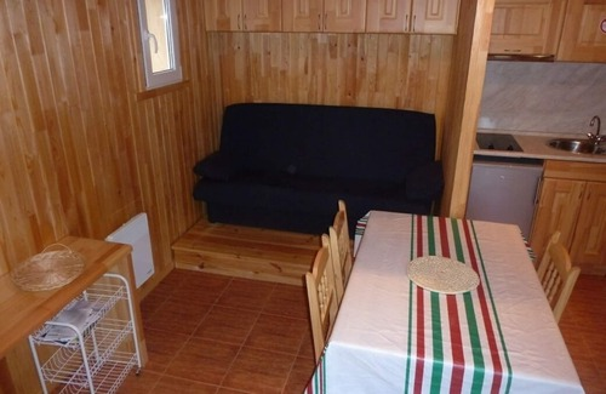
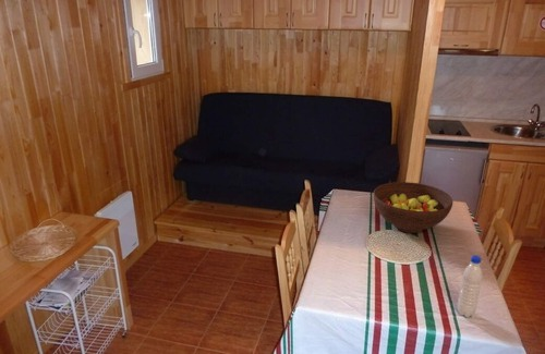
+ fruit bowl (410, 211)
+ water bottle (470, 285)
